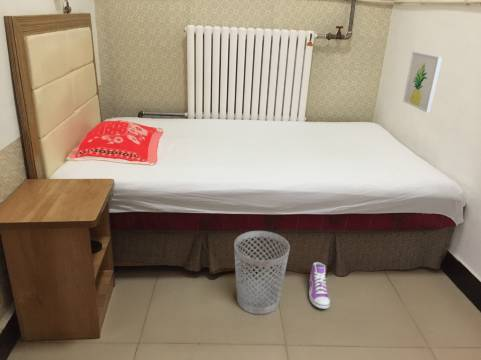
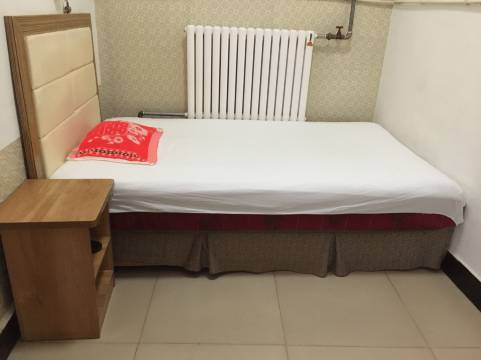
- wastebasket (259, 273)
- sneaker (318, 282)
- wall art (420, 81)
